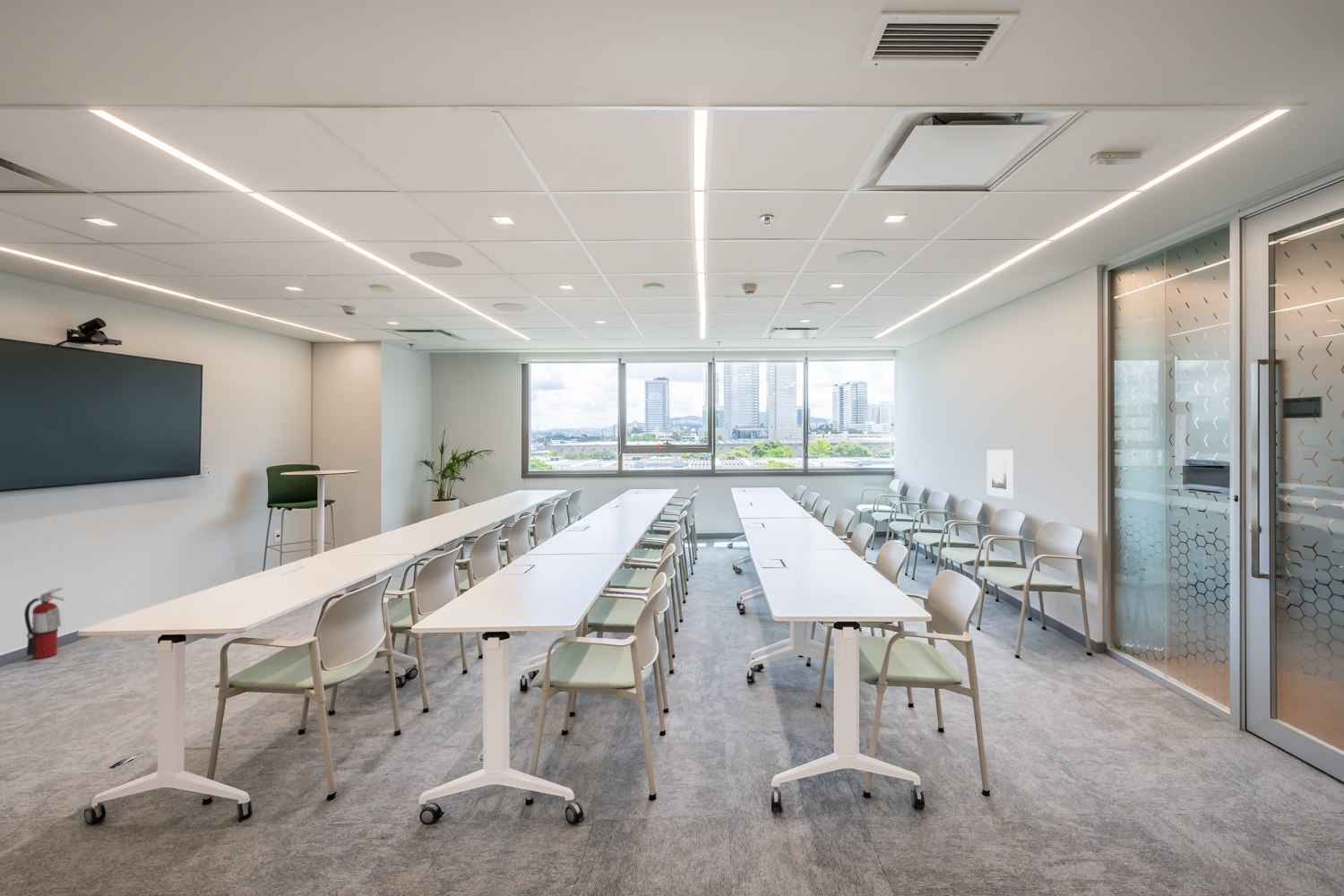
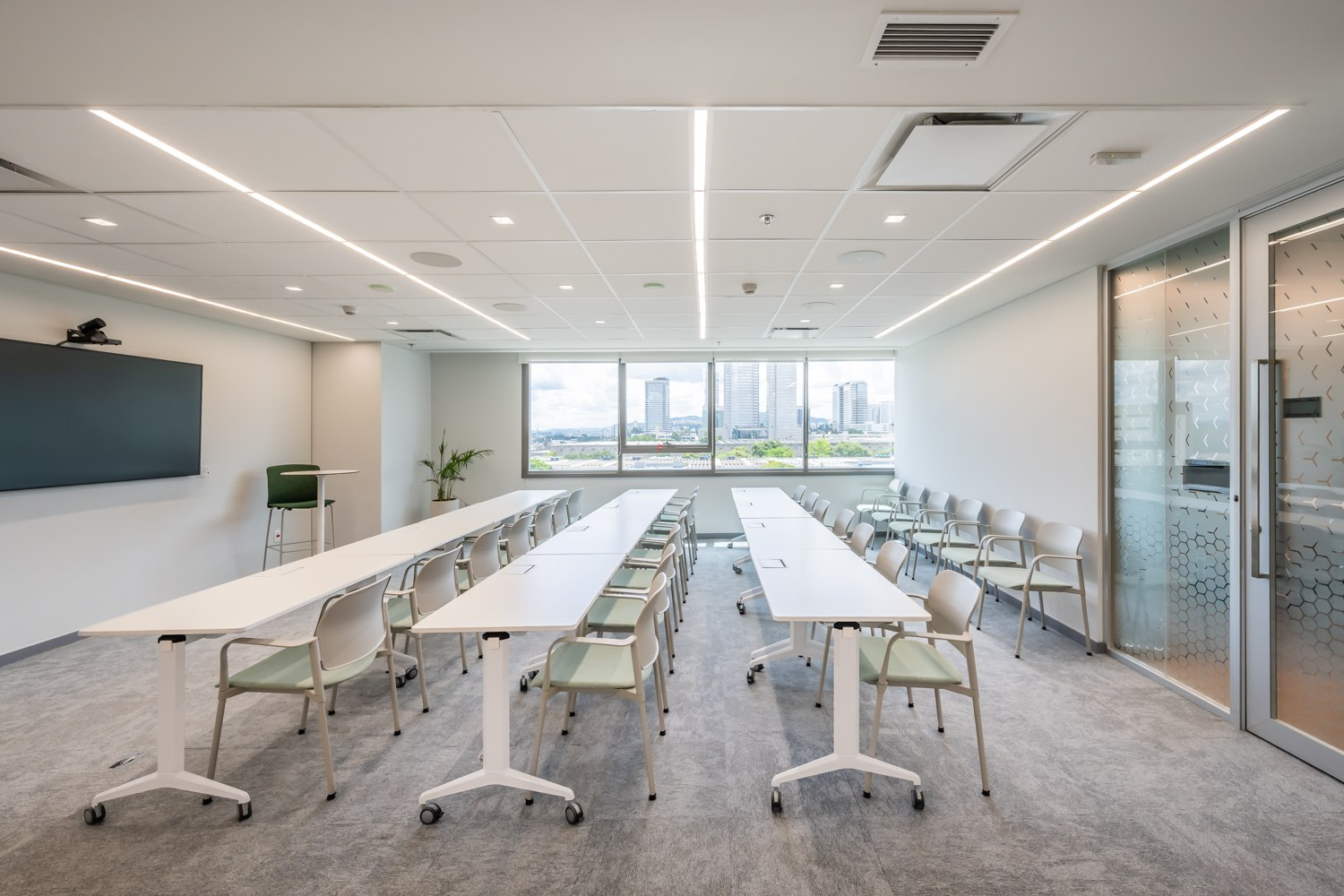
- fire extinguisher (44, 622)
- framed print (999, 473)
